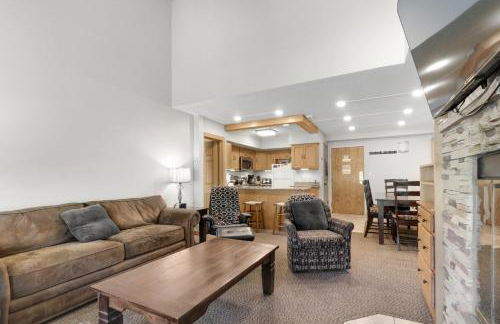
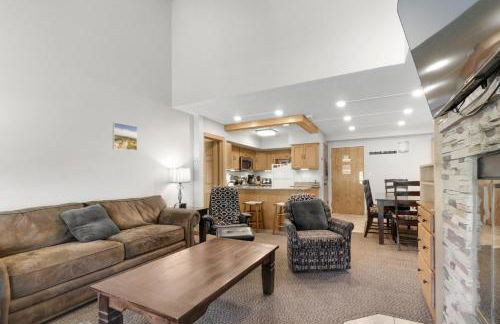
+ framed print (125, 137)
